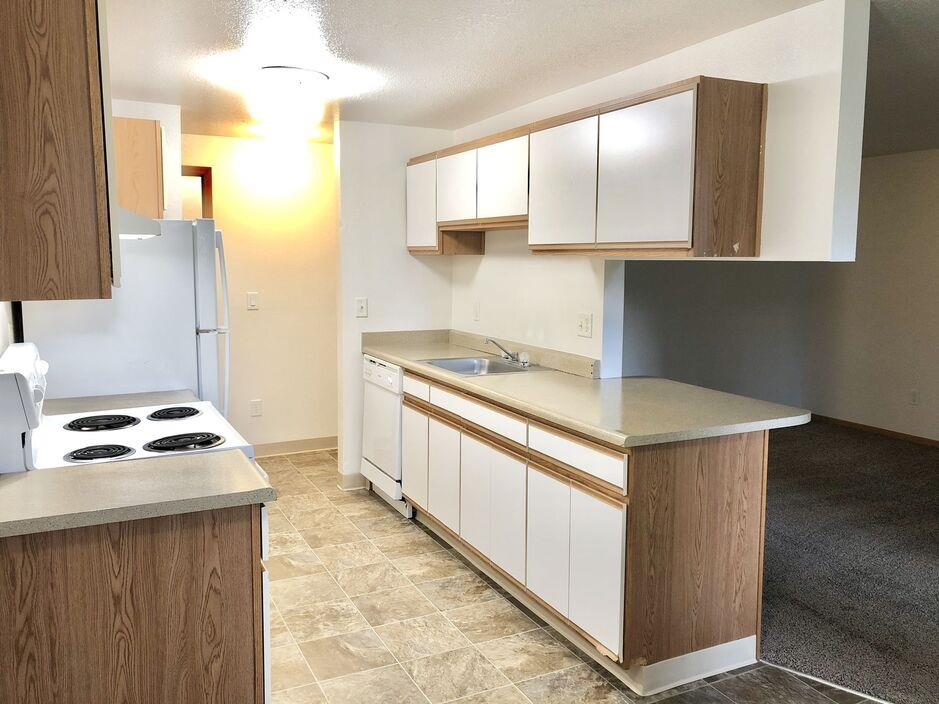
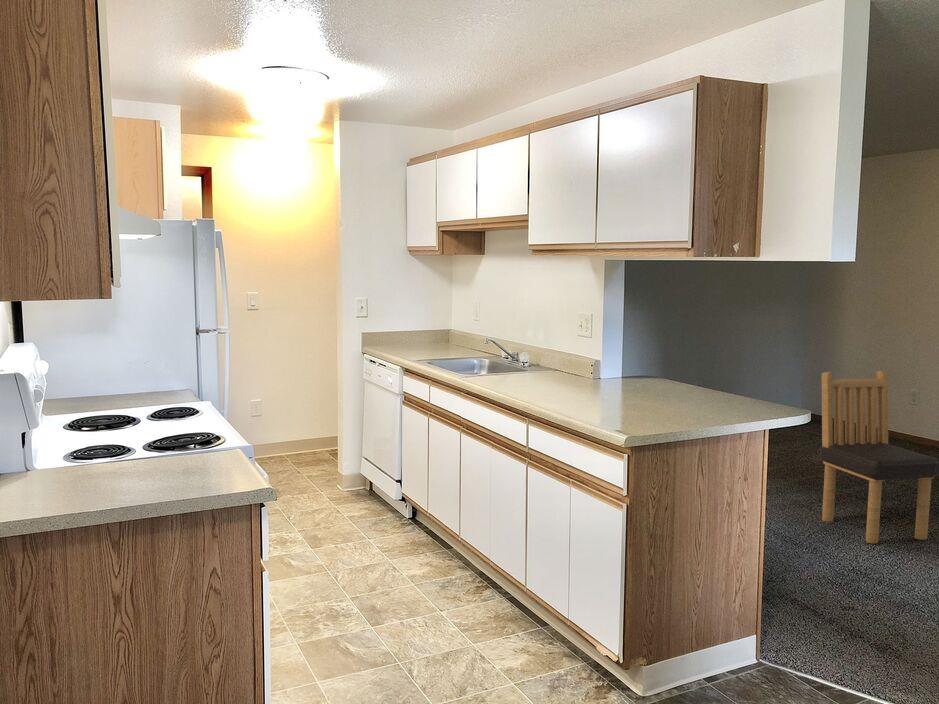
+ dining chair (876, 453)
